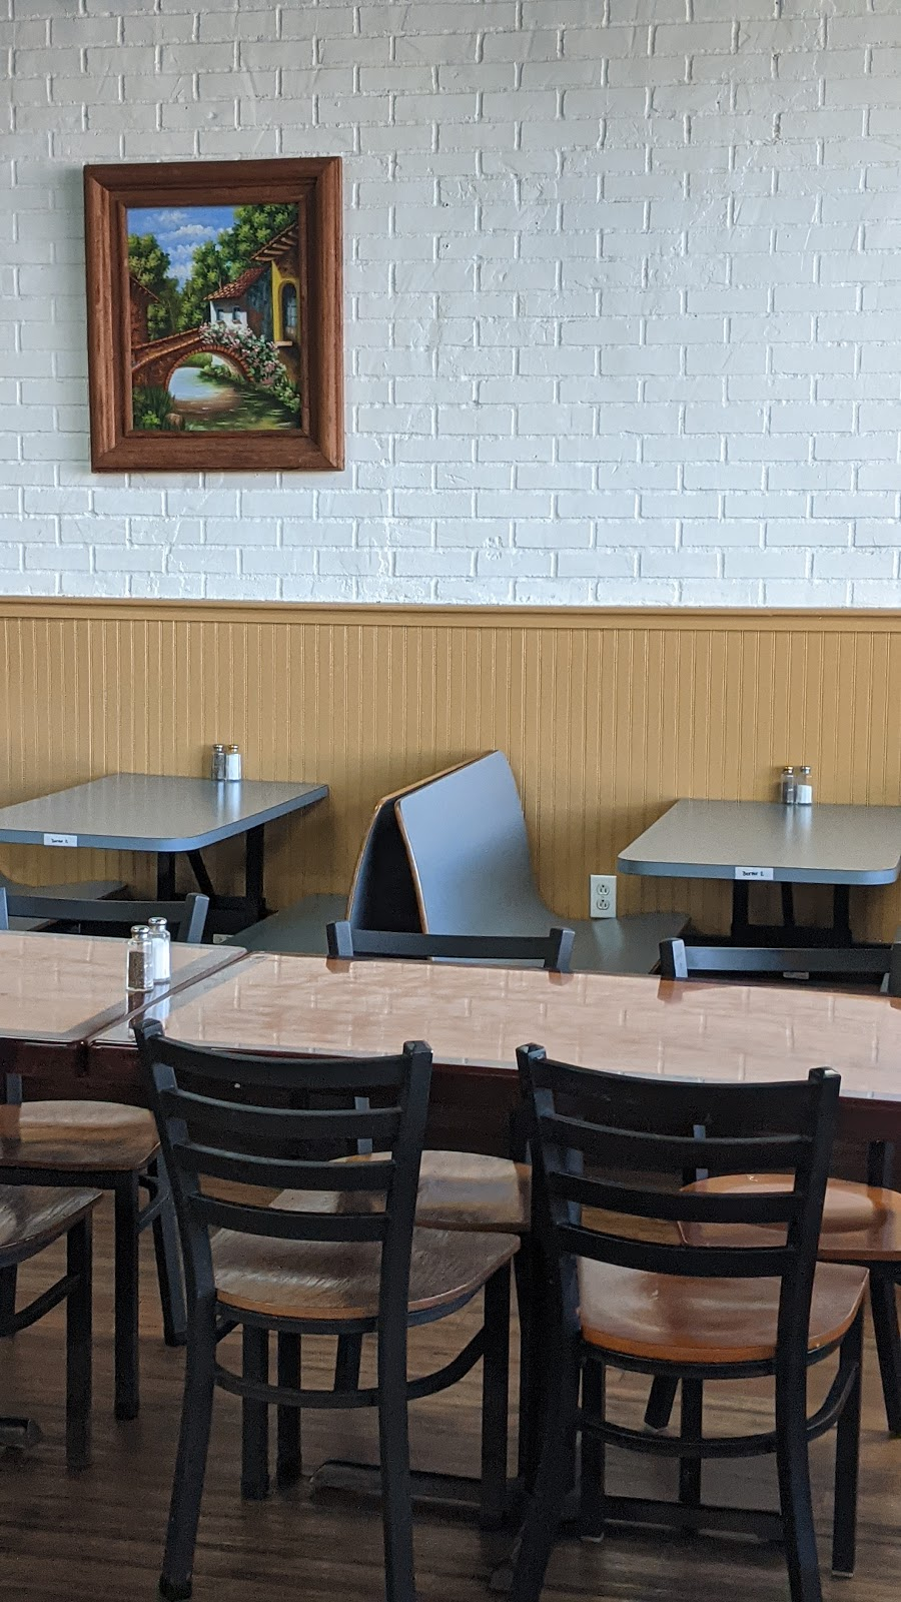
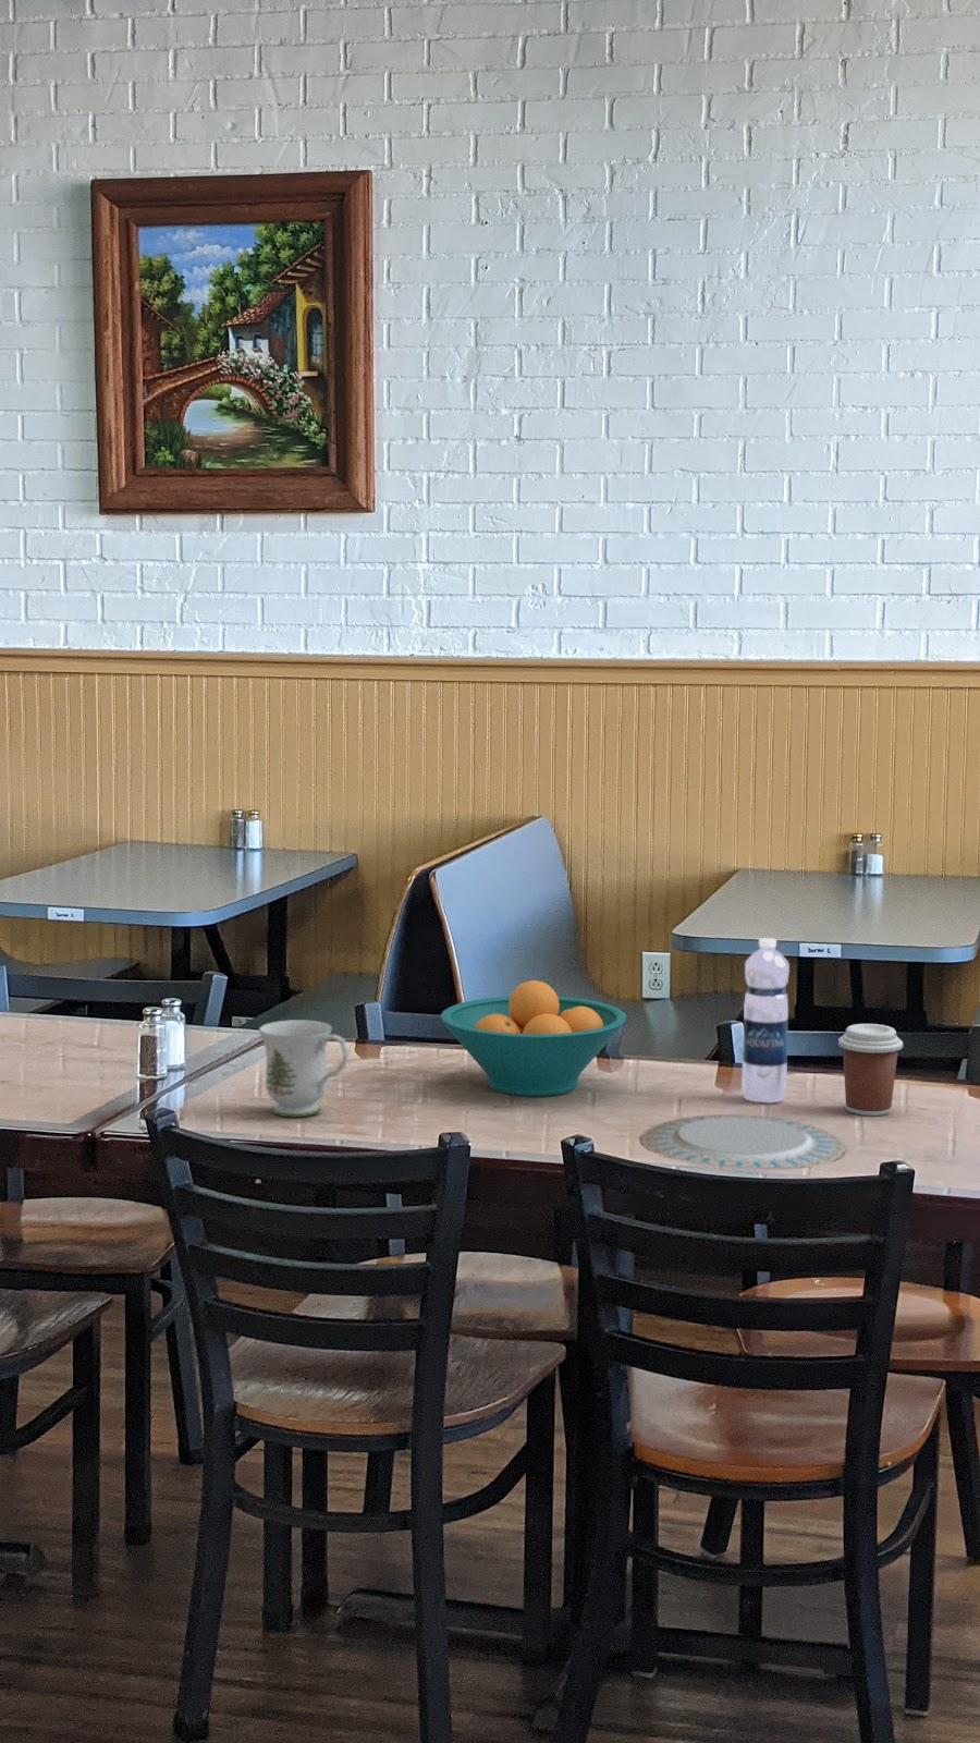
+ fruit bowl (532, 1034)
+ coffee cup (869, 1069)
+ mug (308, 1071)
+ chinaware (742, 1138)
+ water bottle (766, 1019)
